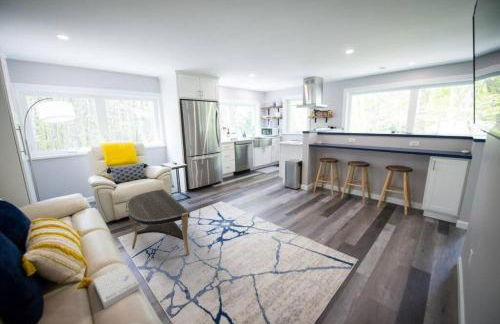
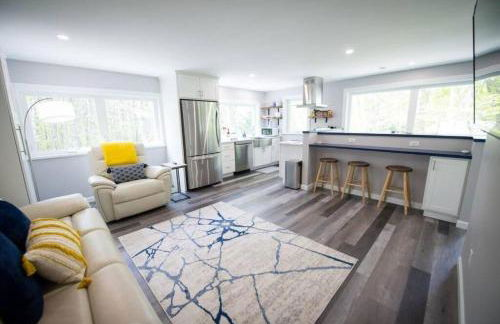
- coffee table (153, 222)
- book (116, 284)
